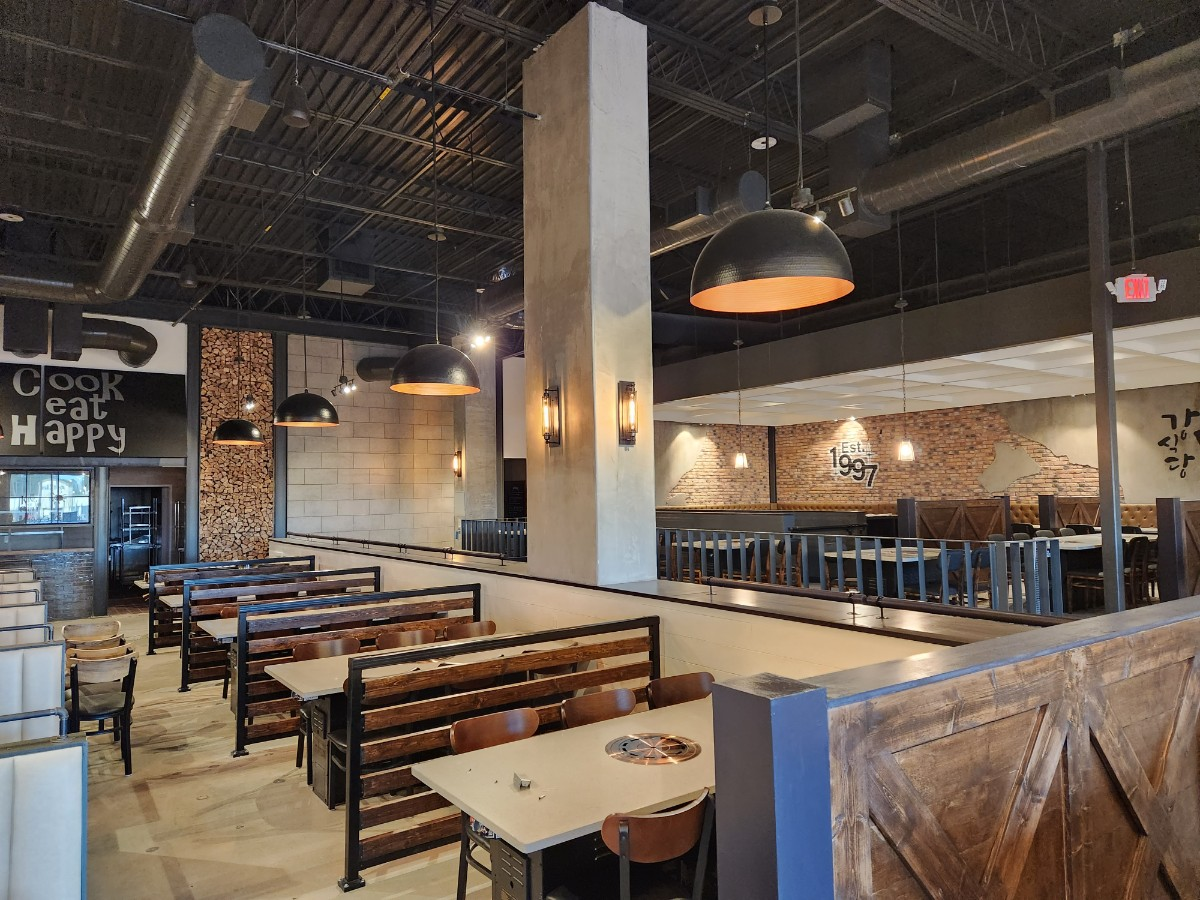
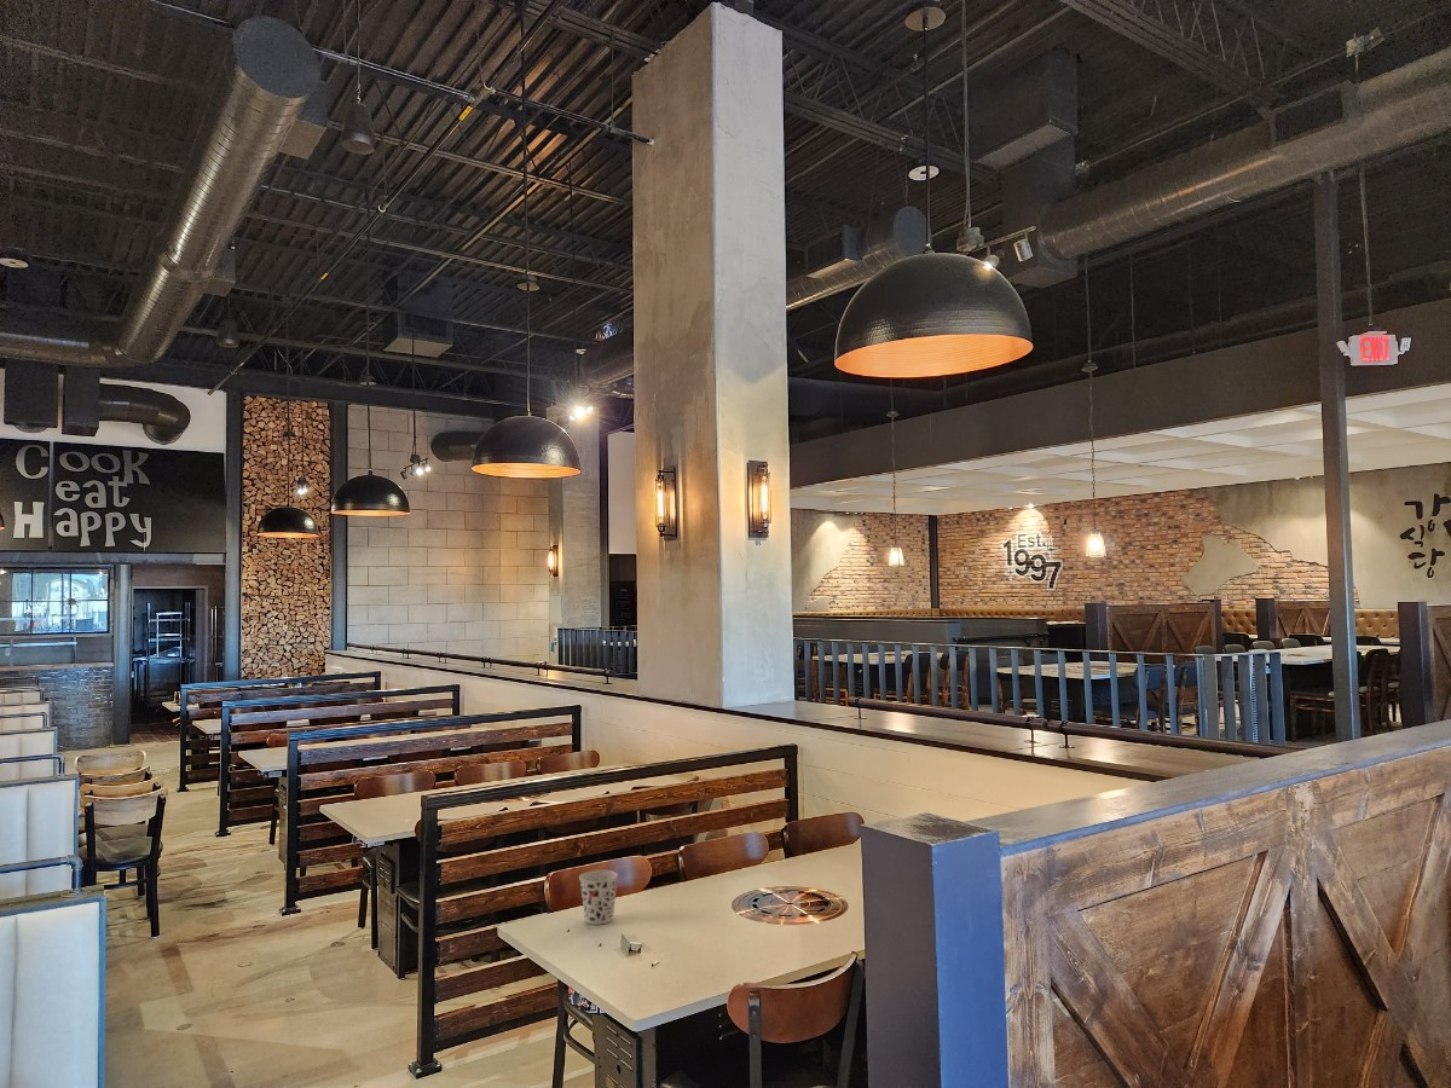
+ cup (599, 897)
